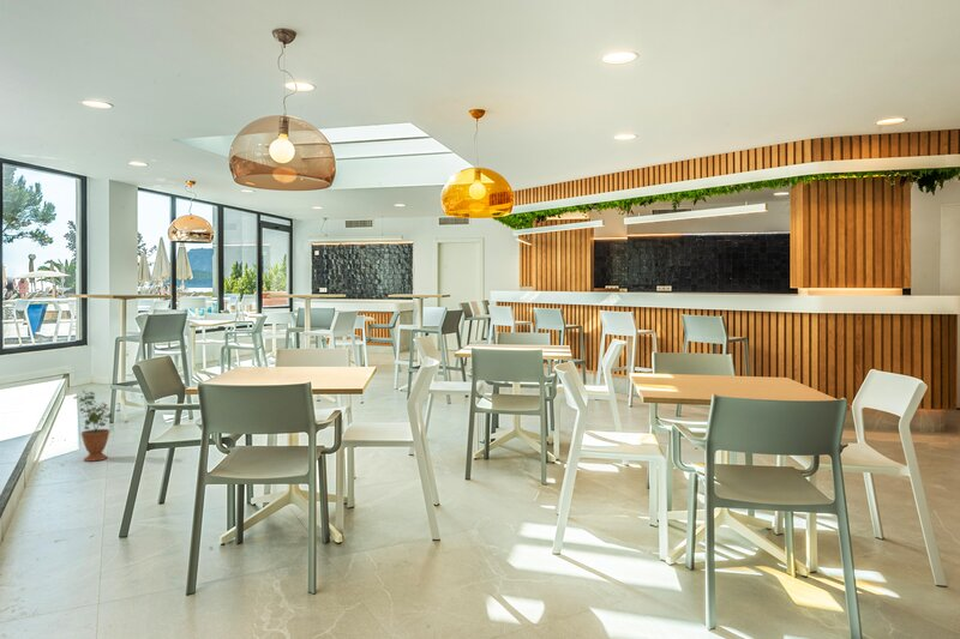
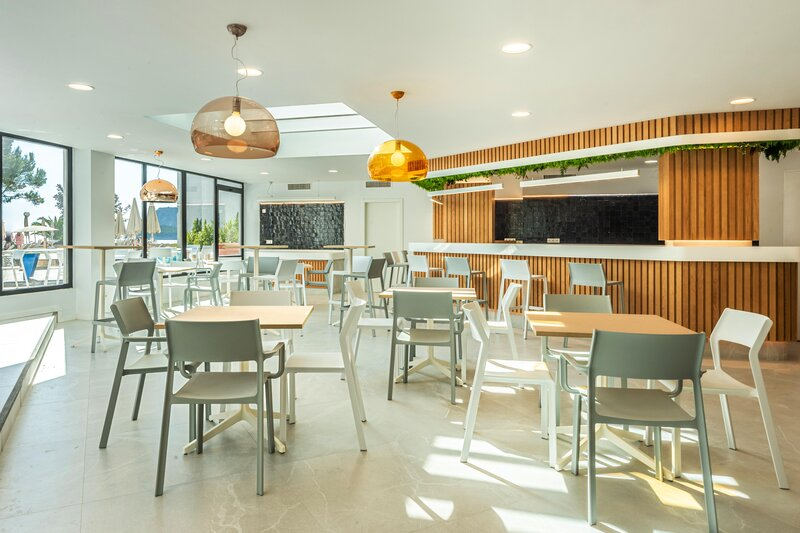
- potted plant (92, 423)
